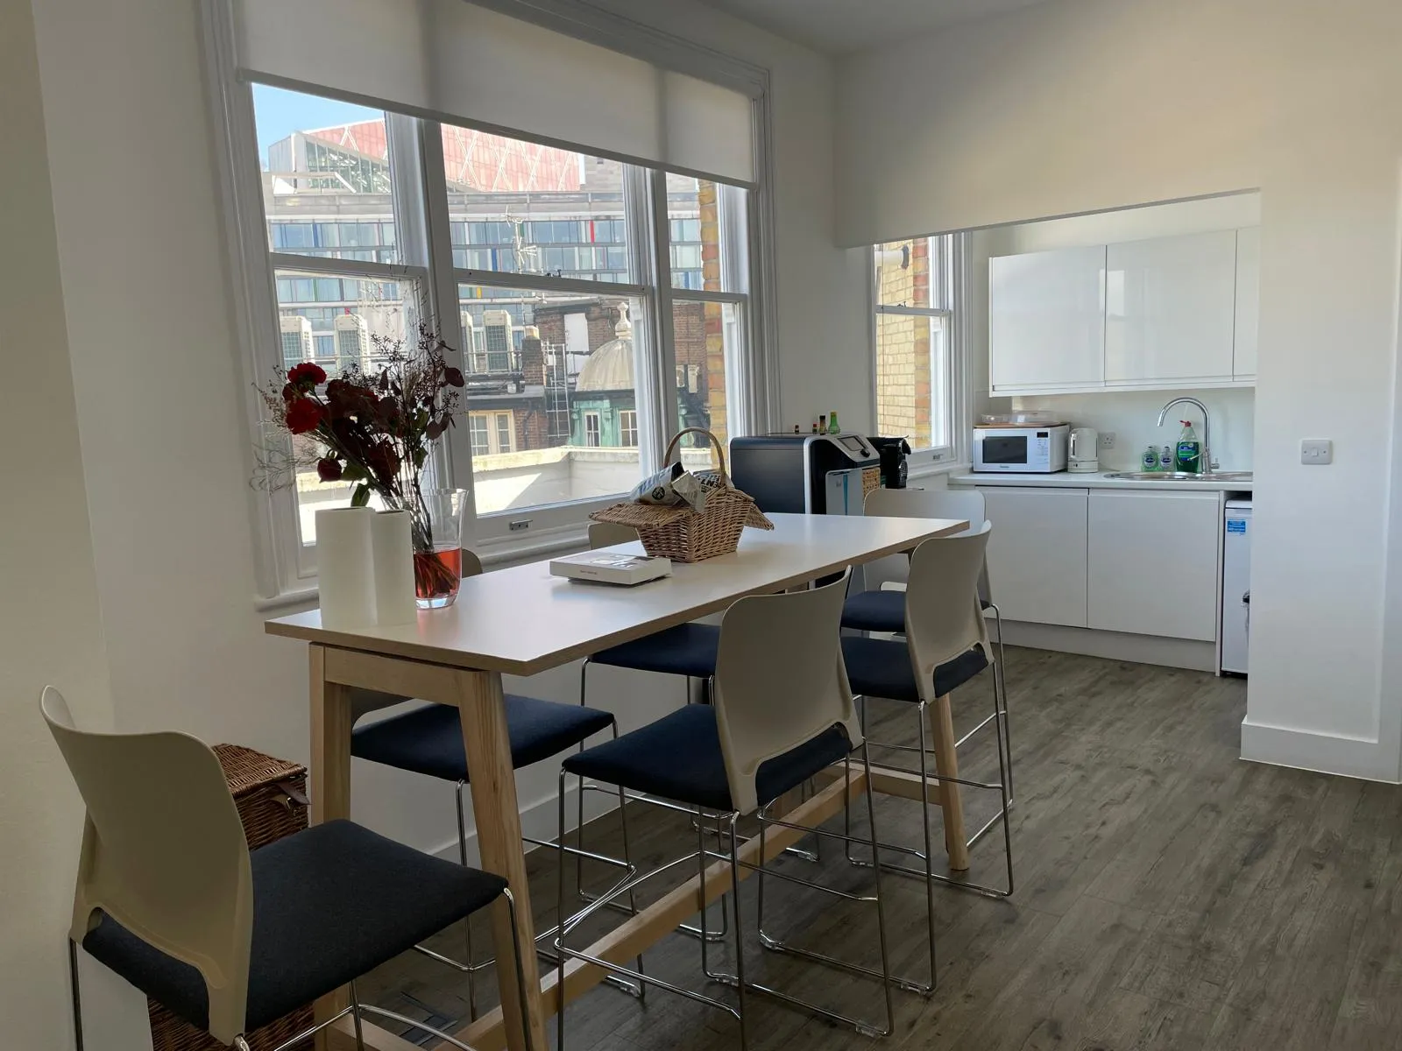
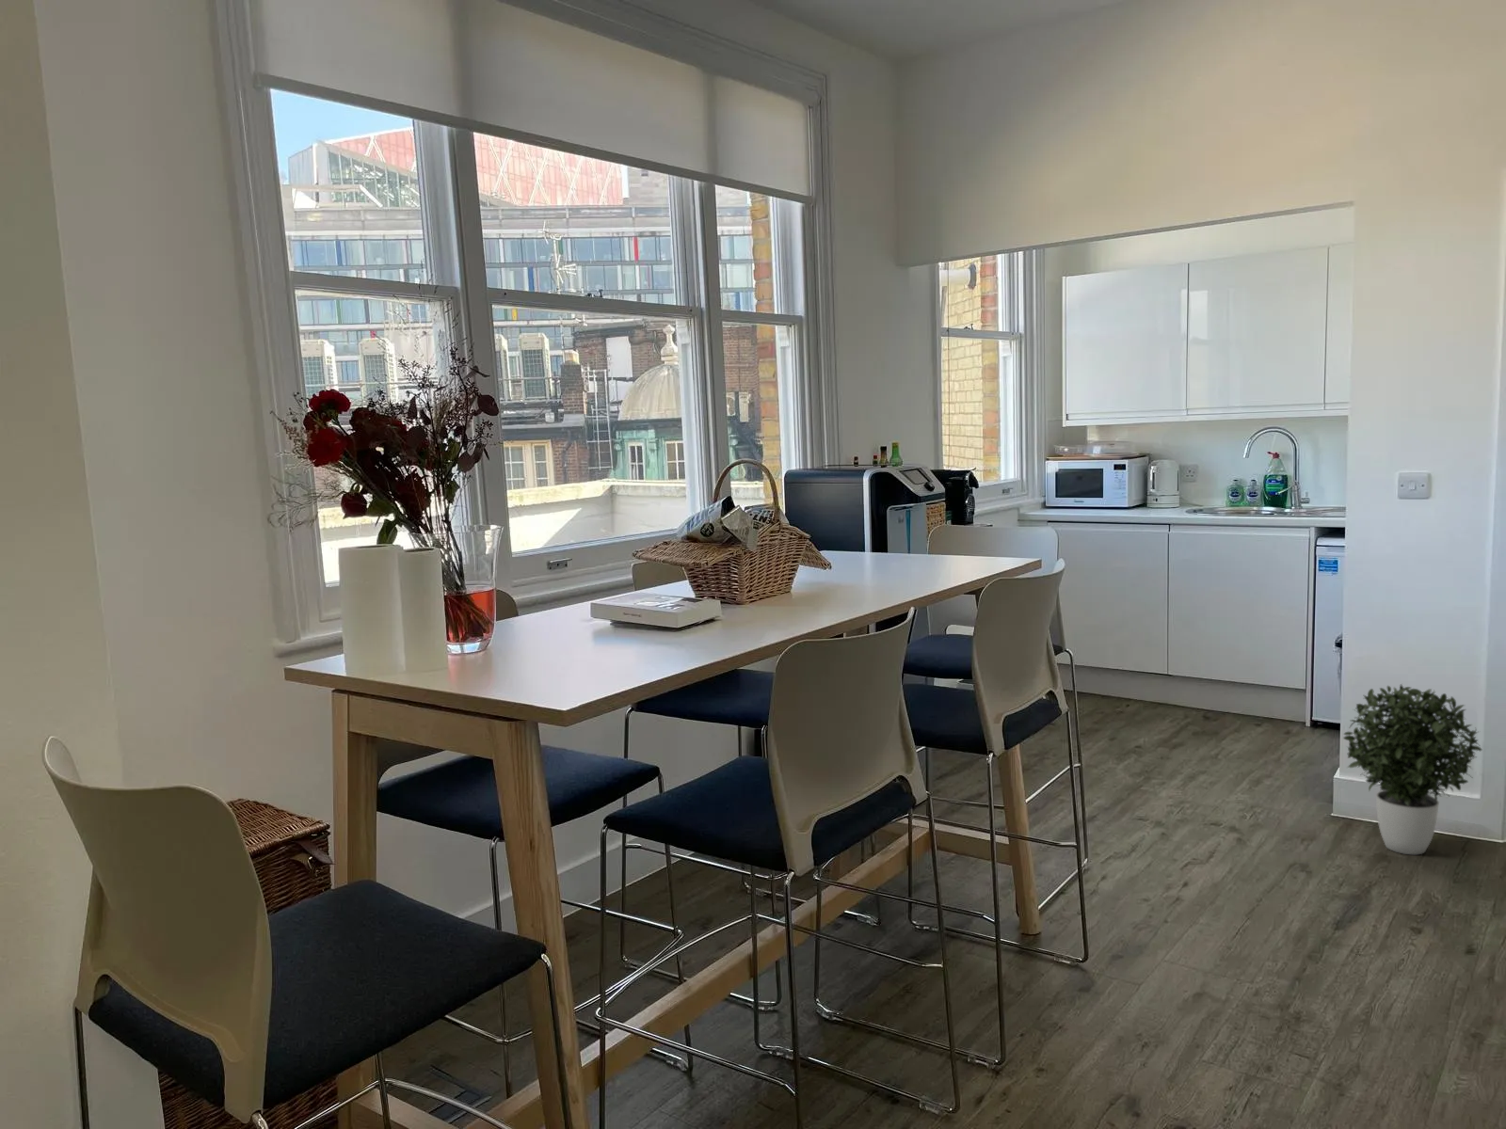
+ potted plant (1410, 767)
